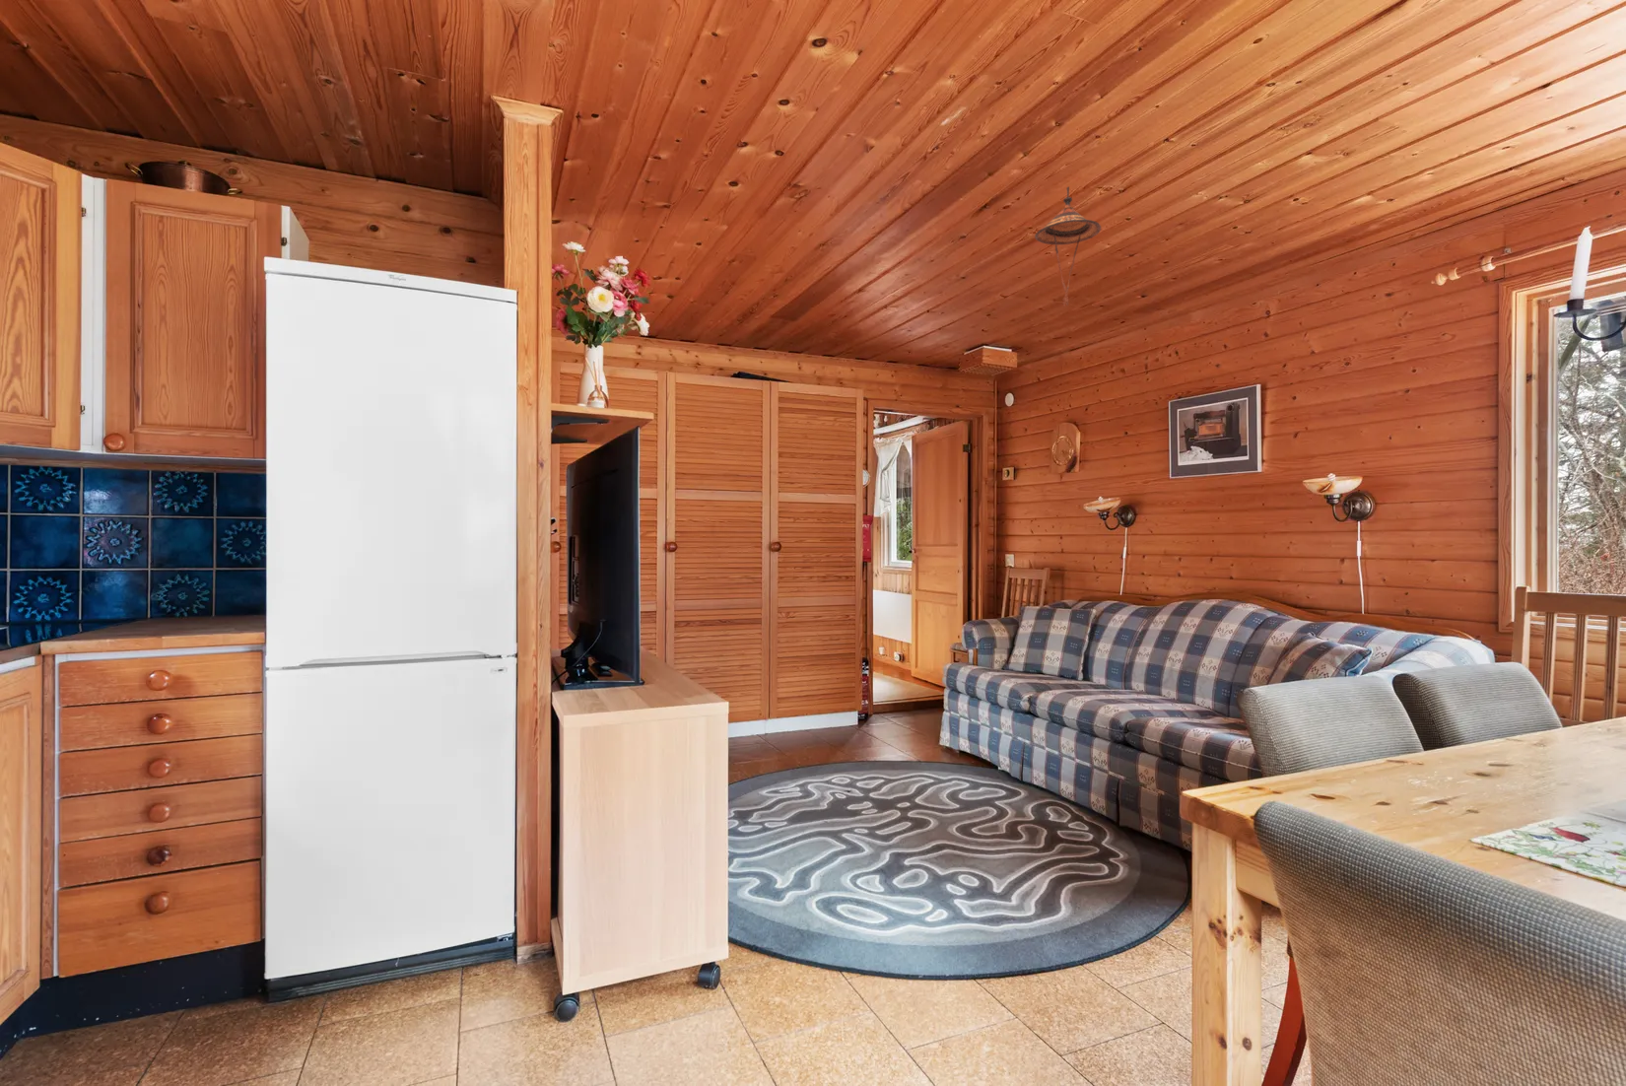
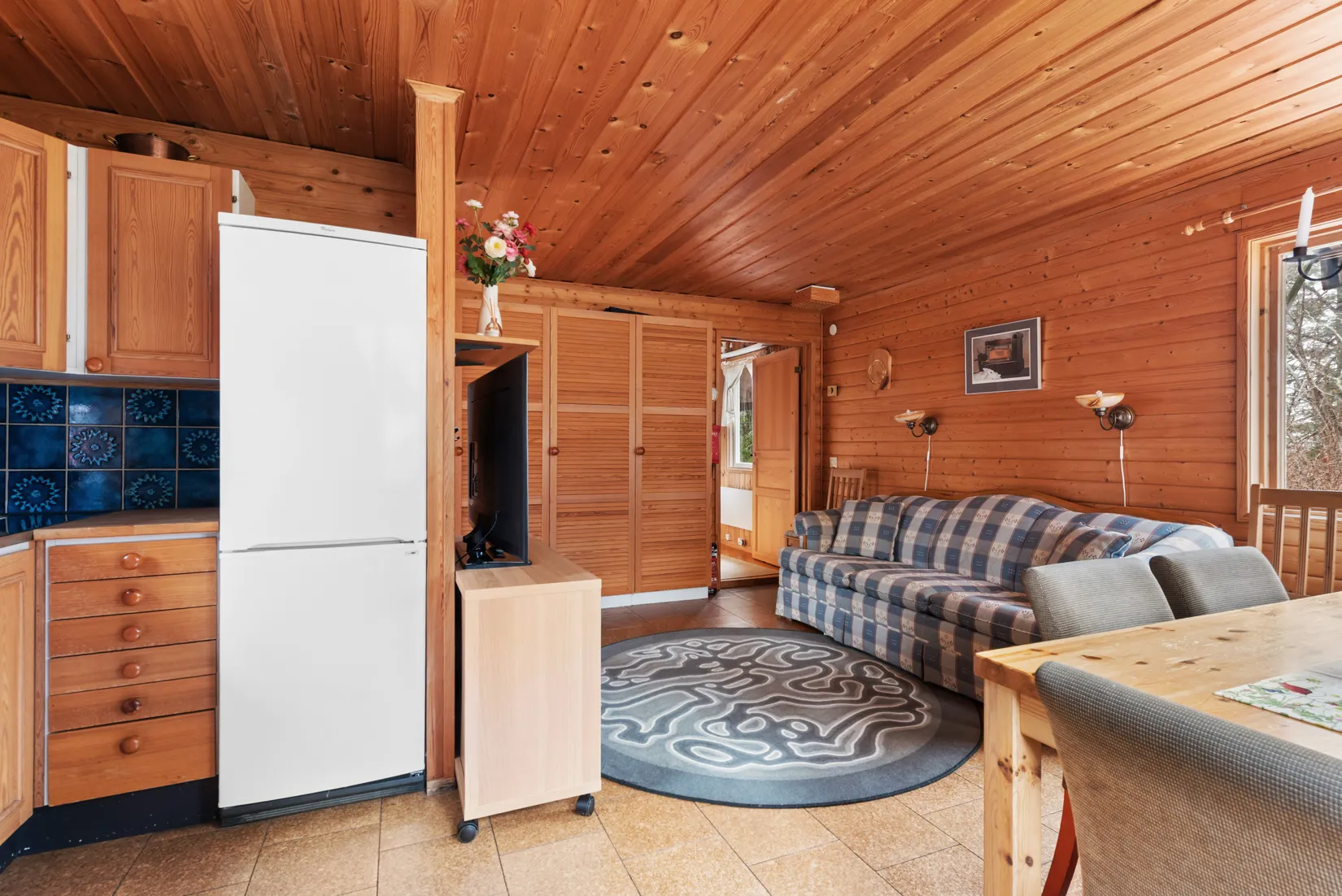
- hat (1067, 244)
